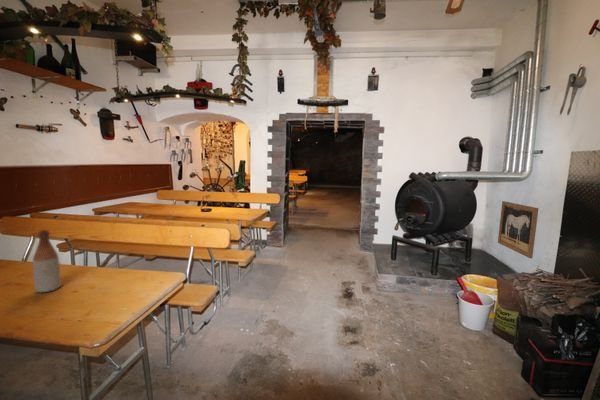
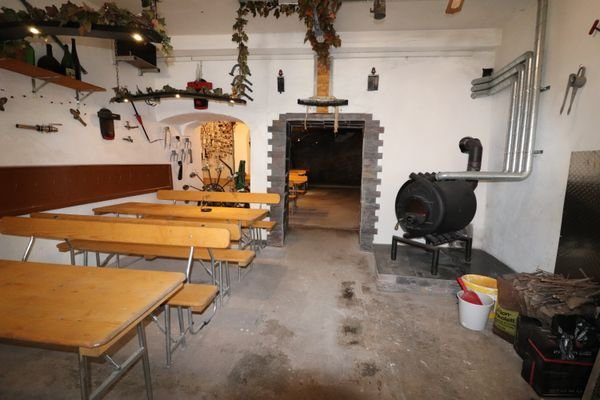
- wall art (515, 227)
- beer bottle (45, 260)
